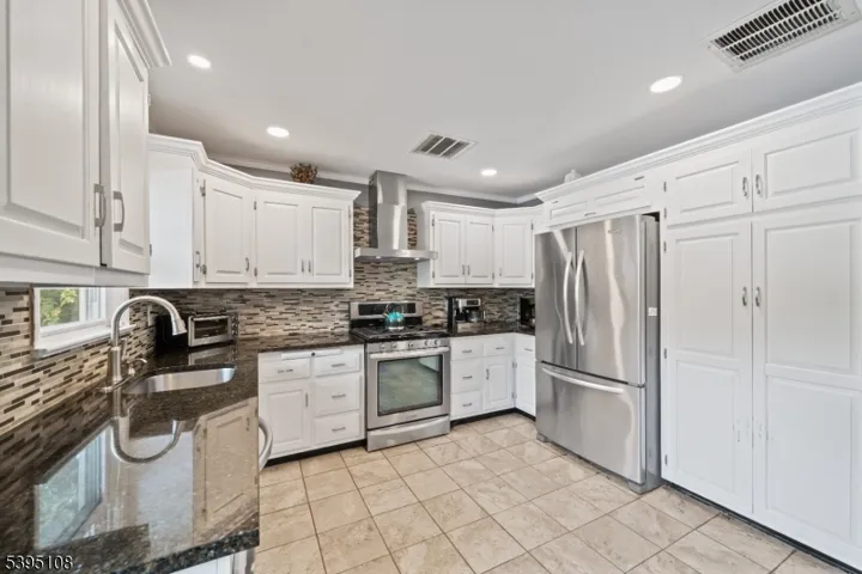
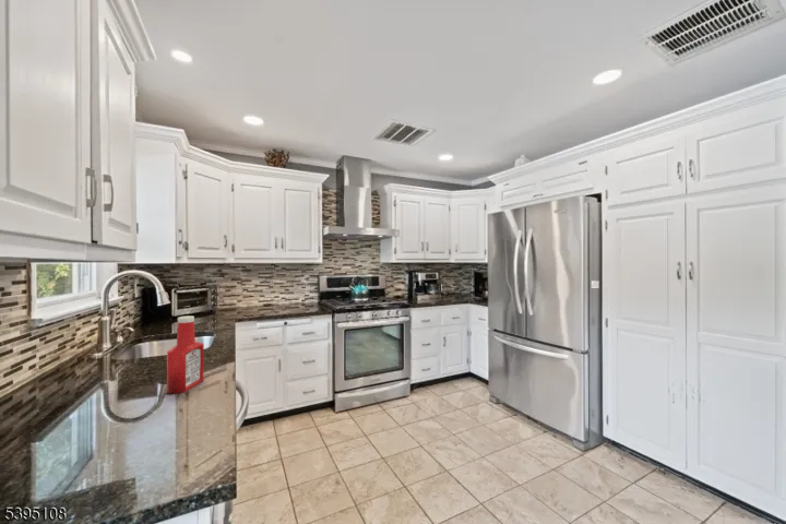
+ soap bottle (186, 350)
